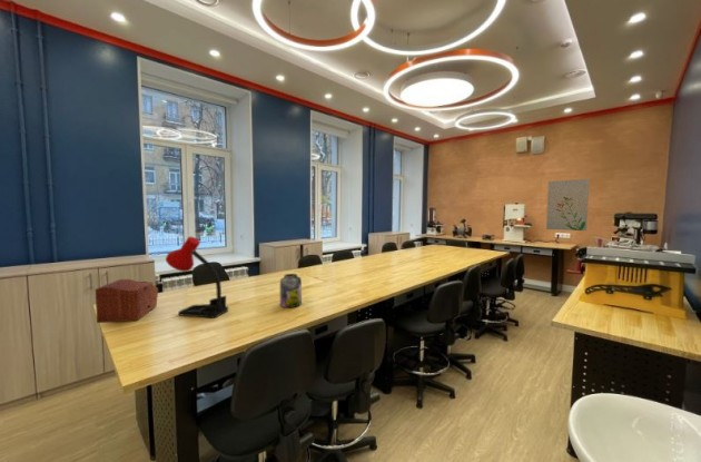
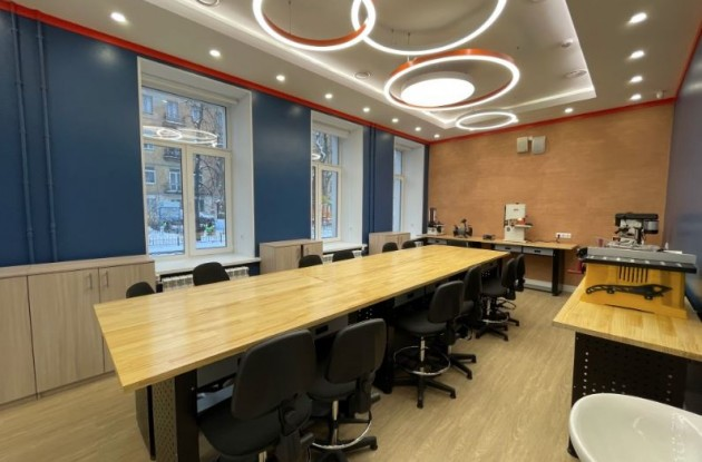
- jar (290, 289)
- sewing box (130, 296)
- wall art (566, 205)
- desk lamp (190, 268)
